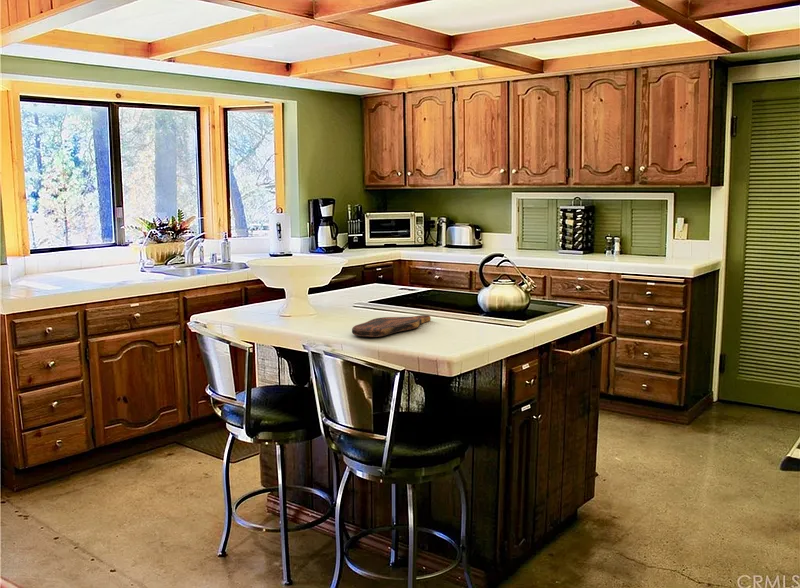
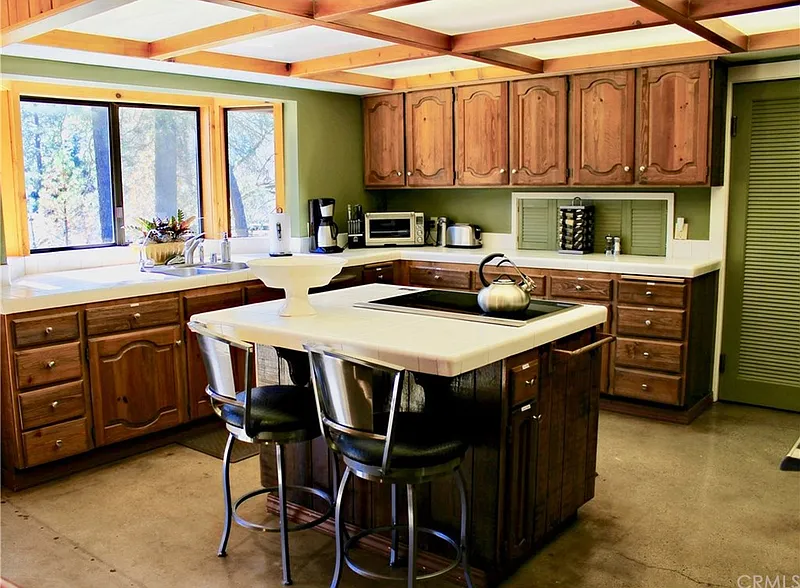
- cutting board (392, 324)
